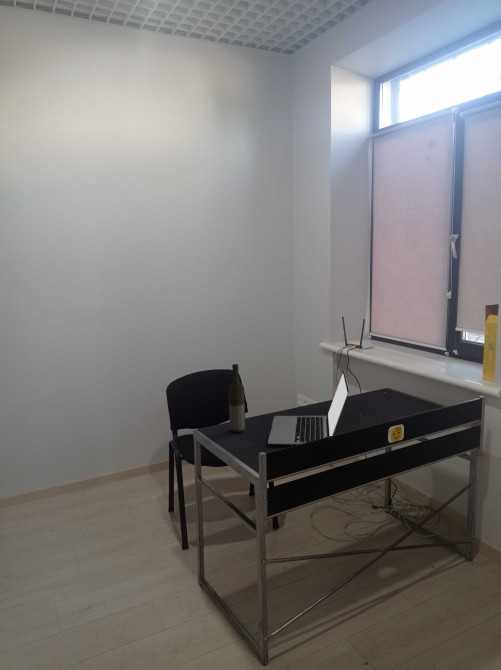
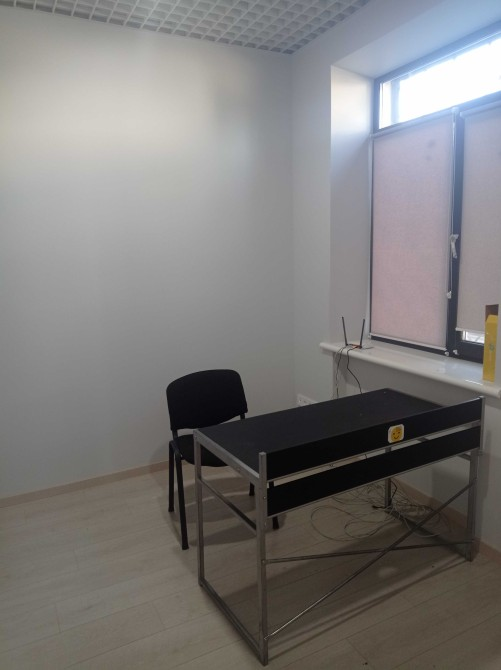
- laptop (308, 416)
- bottle (236, 398)
